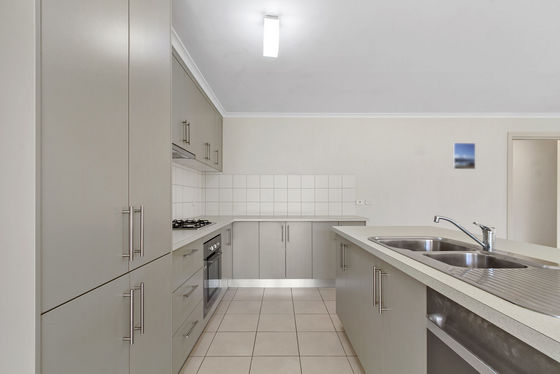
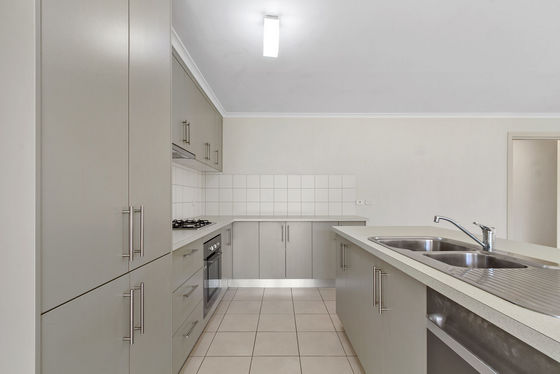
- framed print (464, 156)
